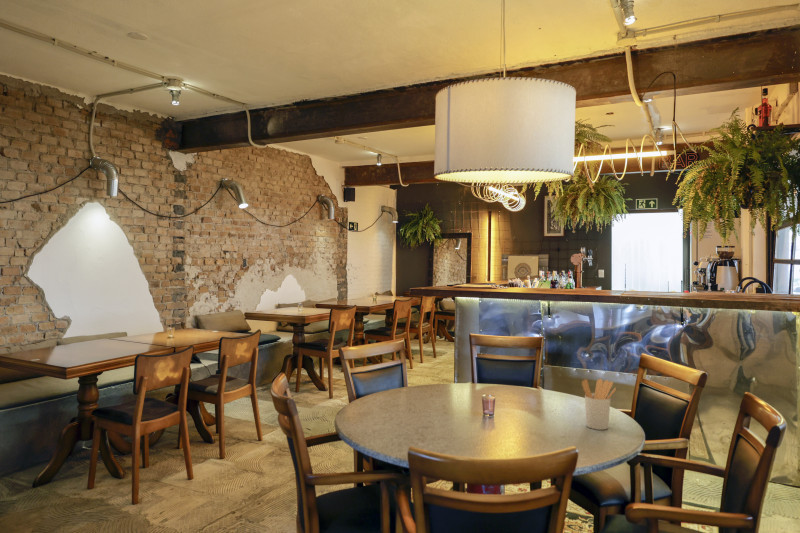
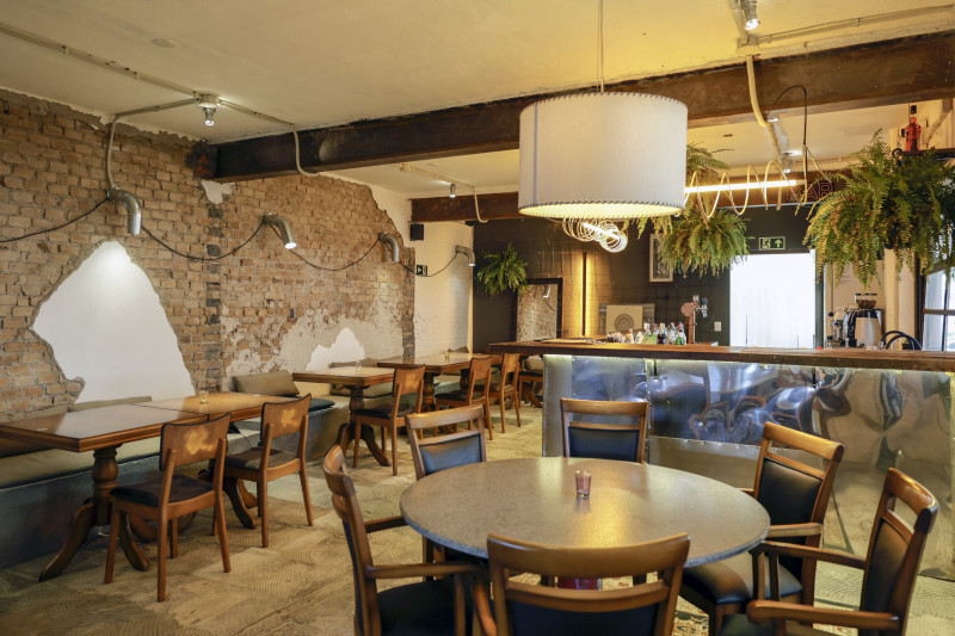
- utensil holder (599, 402)
